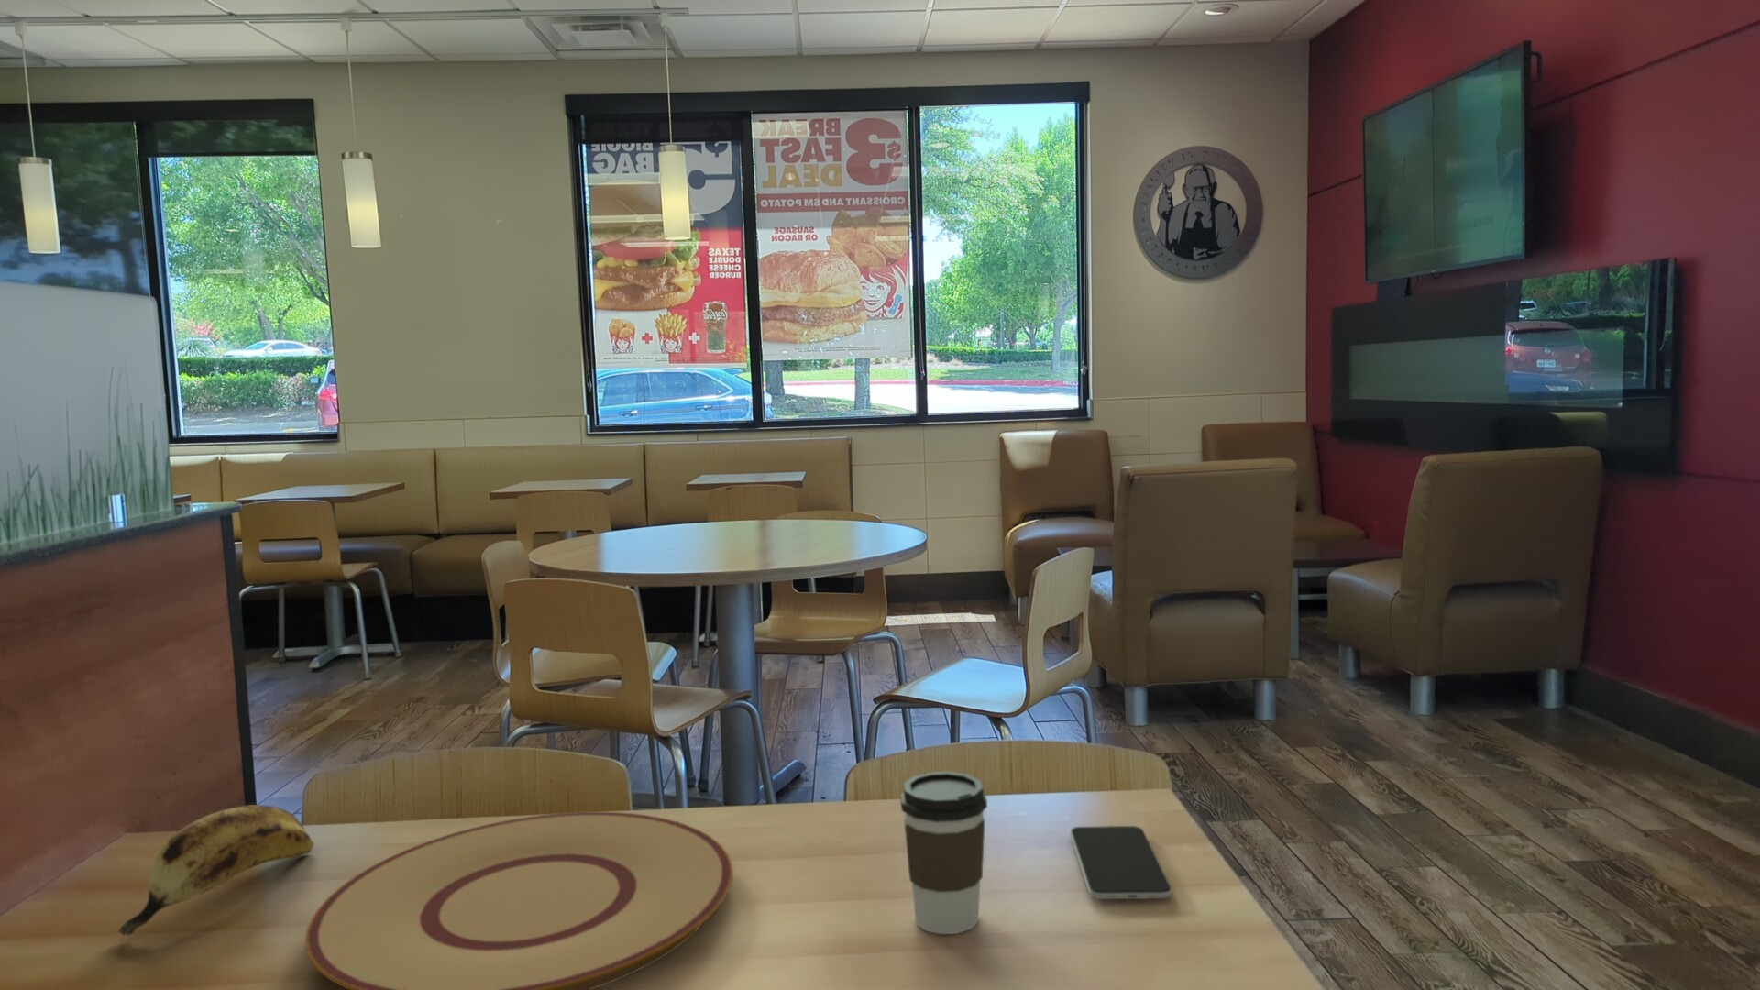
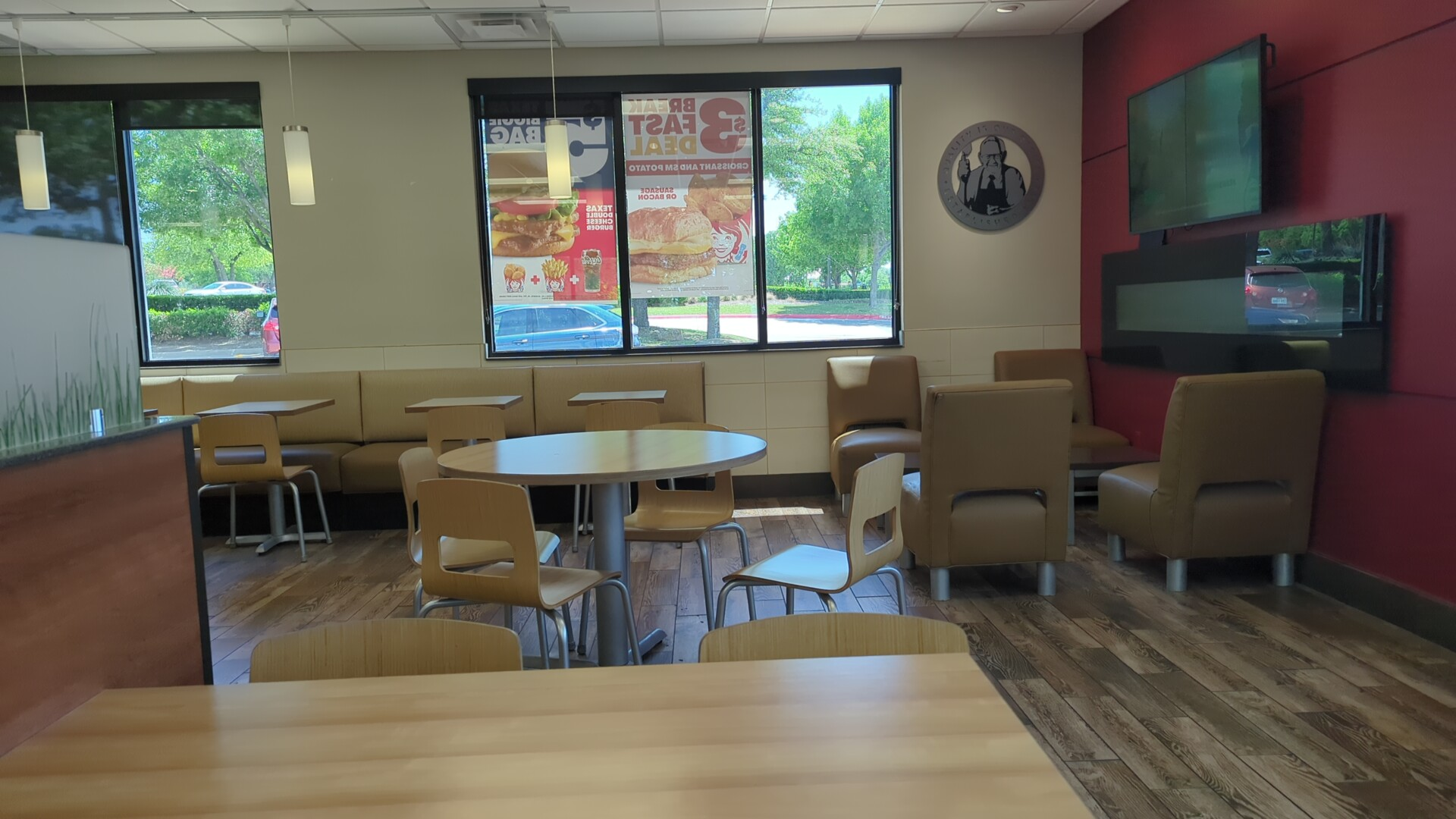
- plate (531, 898)
- coffee cup (944, 852)
- smartphone (1117, 861)
- banana (226, 851)
